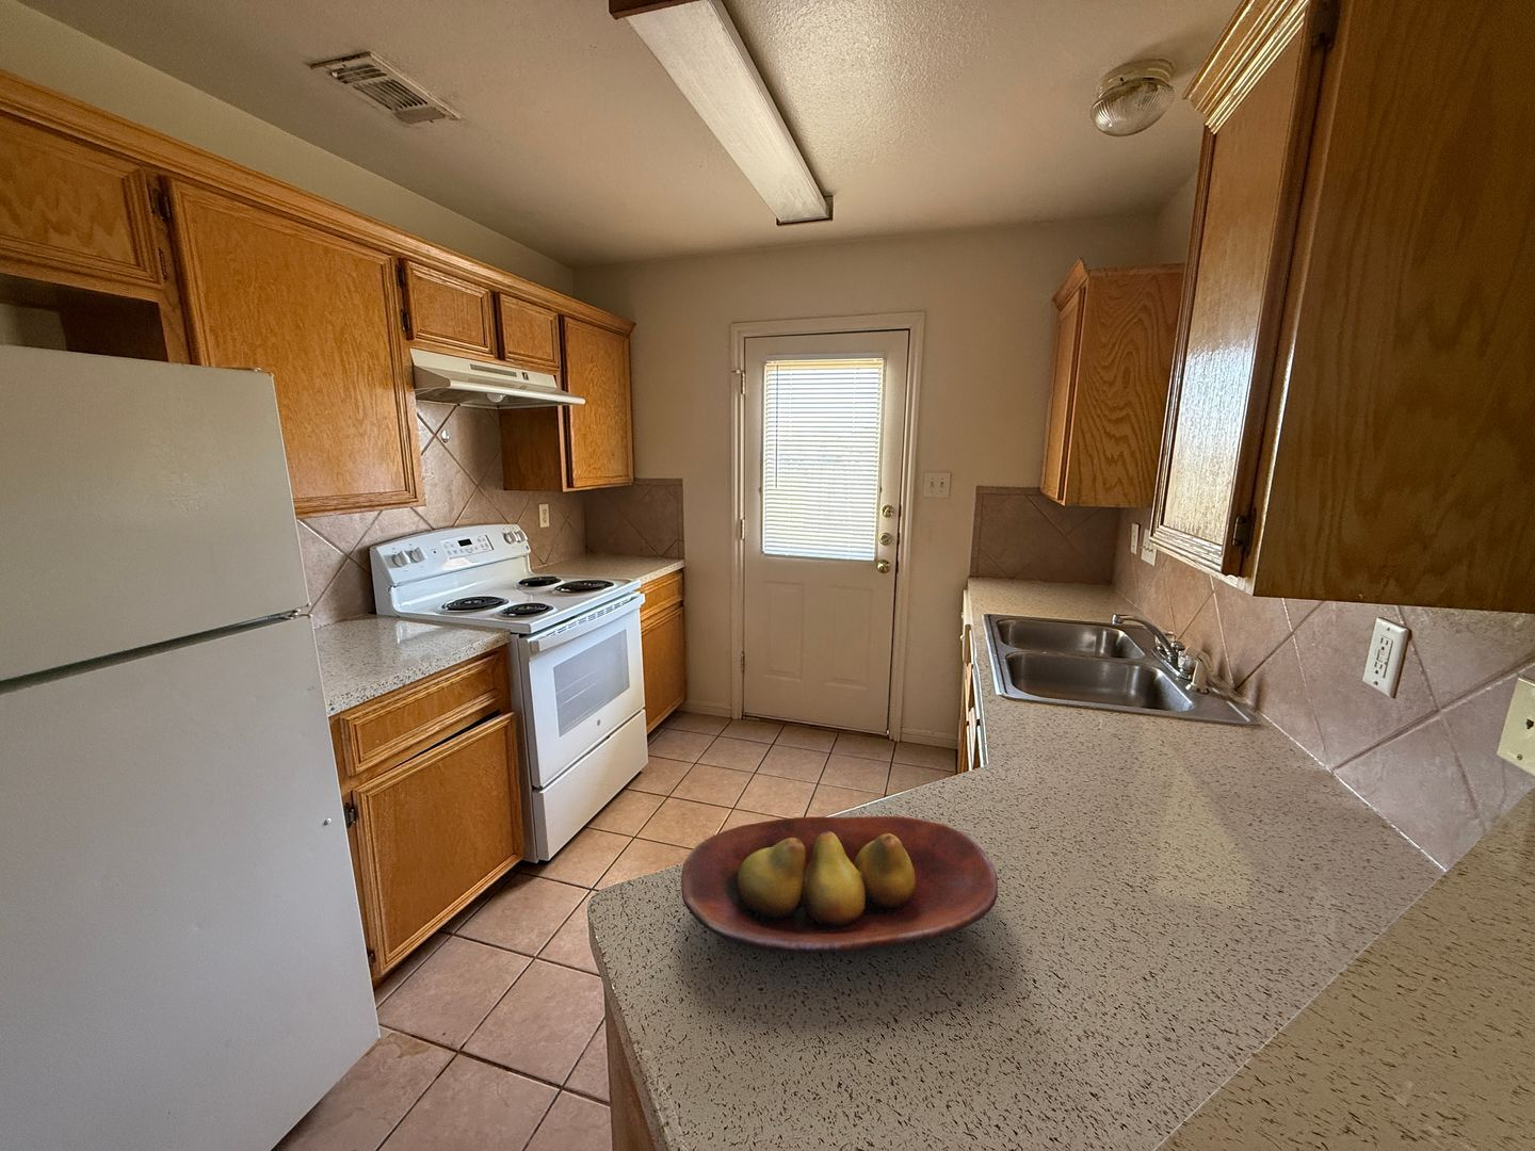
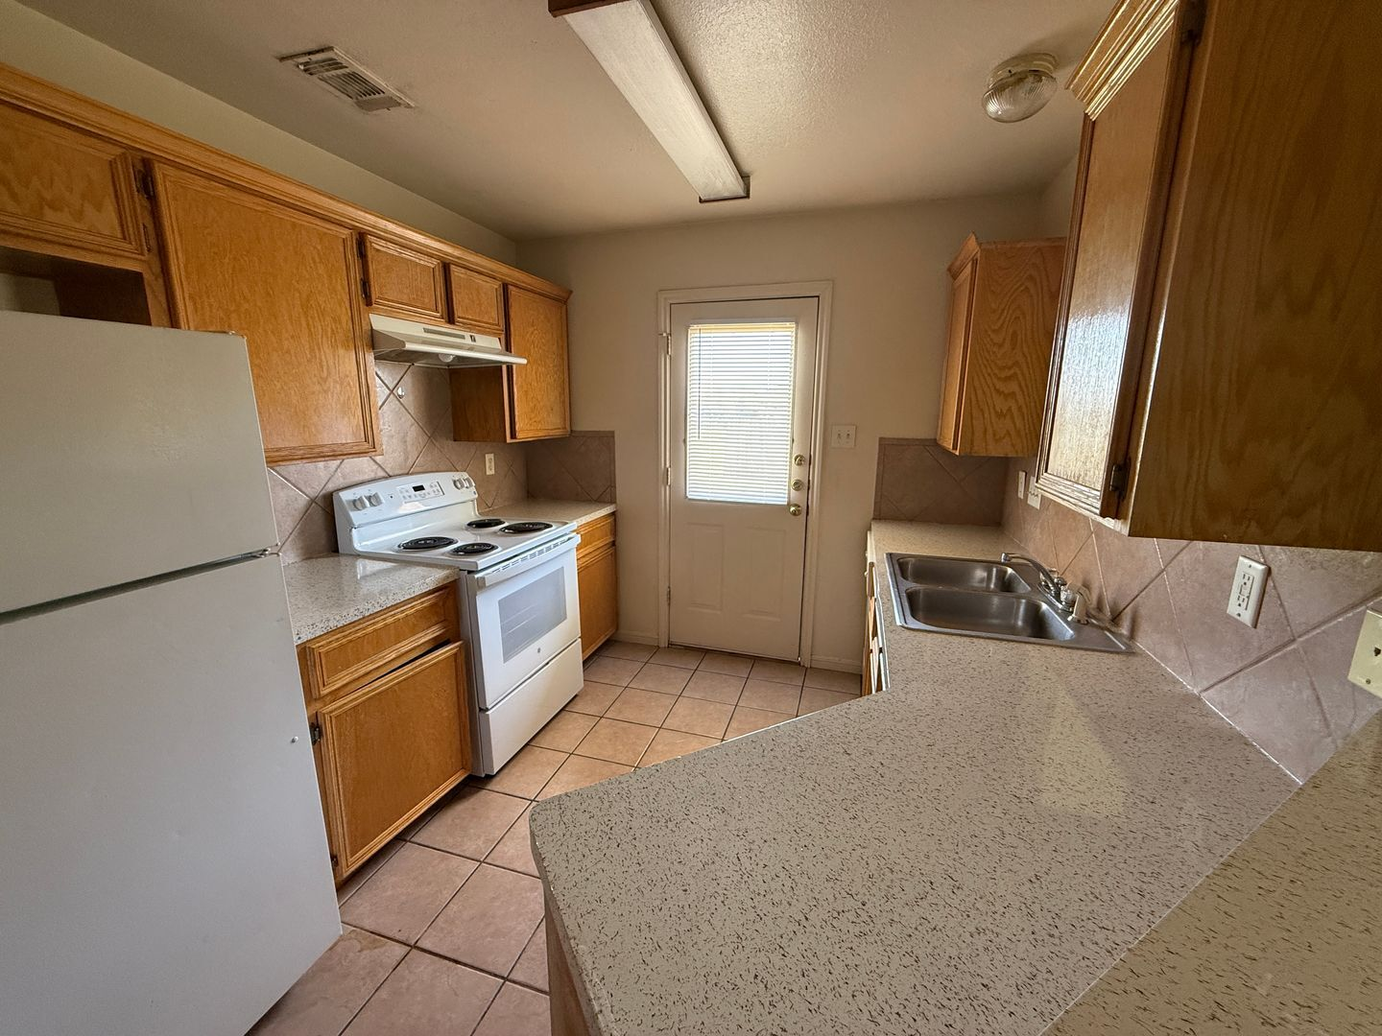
- fruit bowl (839, 873)
